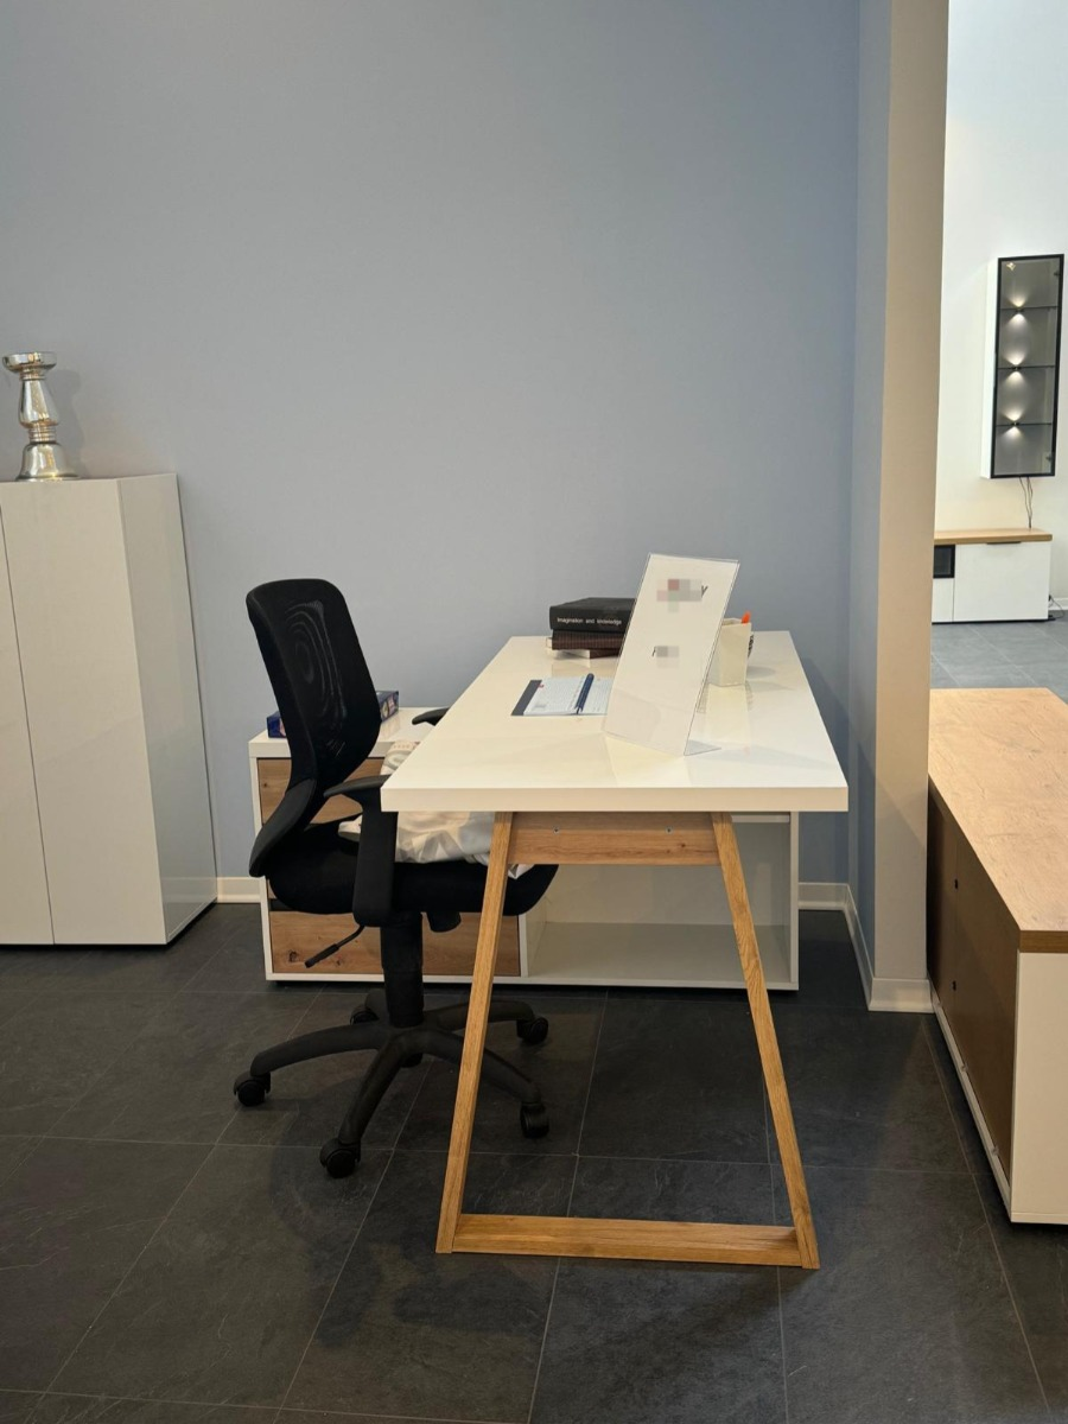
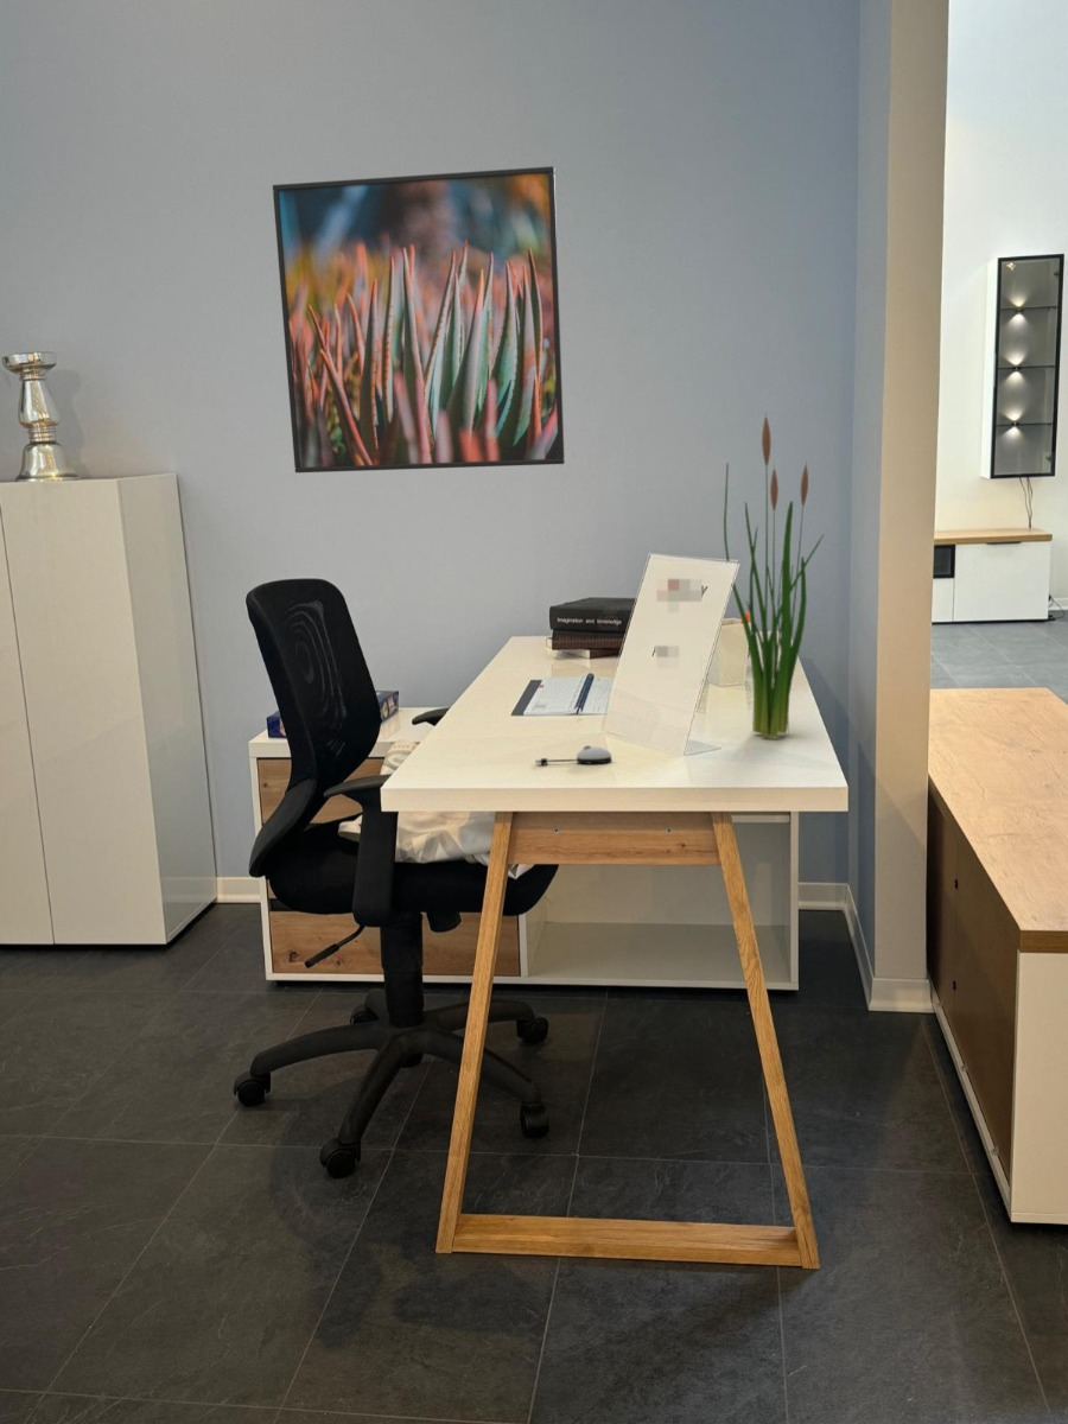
+ plant (780, 578)
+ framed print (419, 325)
+ computer mouse (577, 755)
